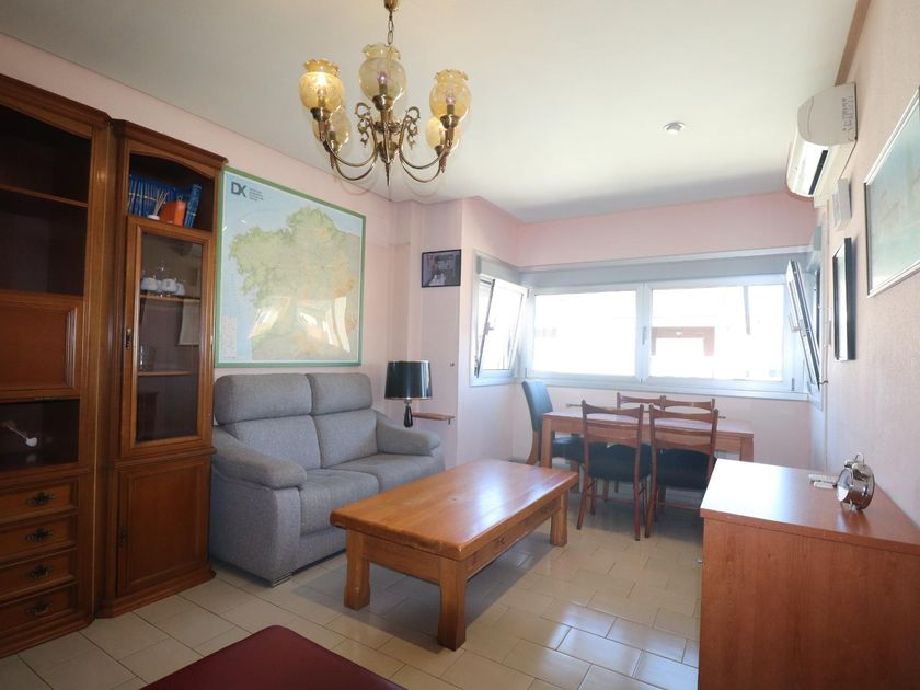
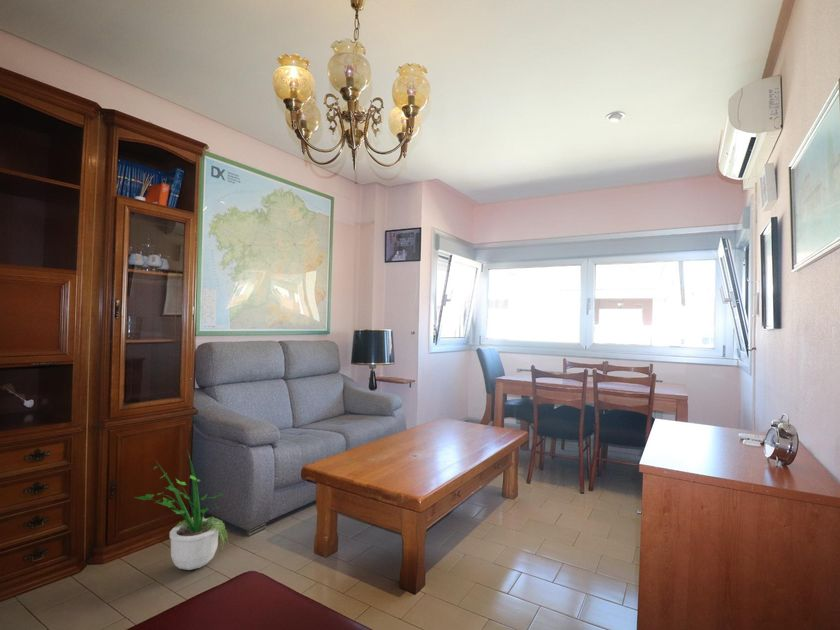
+ potted plant (182, 502)
